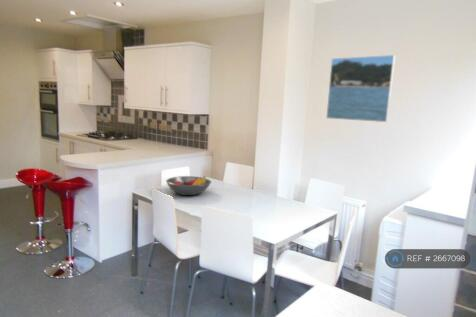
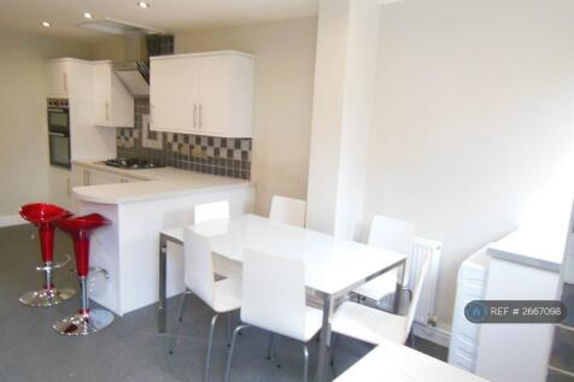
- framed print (358, 89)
- fruit bowl (188, 185)
